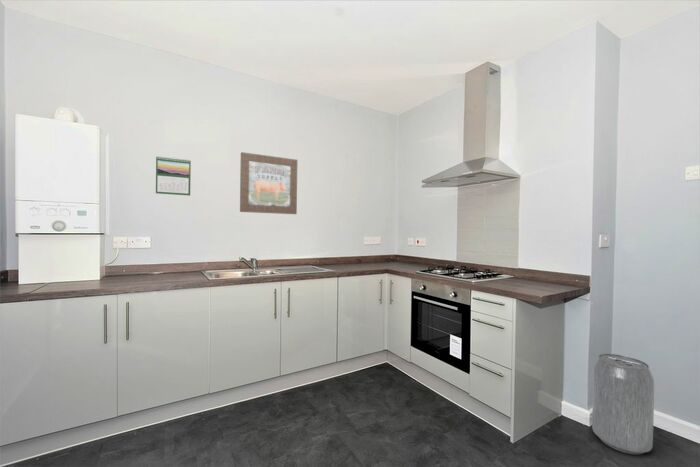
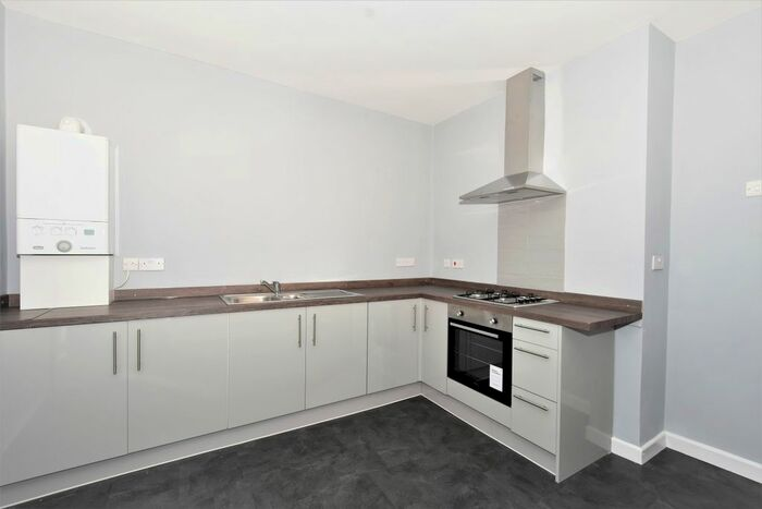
- wall art (269, 184)
- calendar (173, 175)
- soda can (621, 401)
